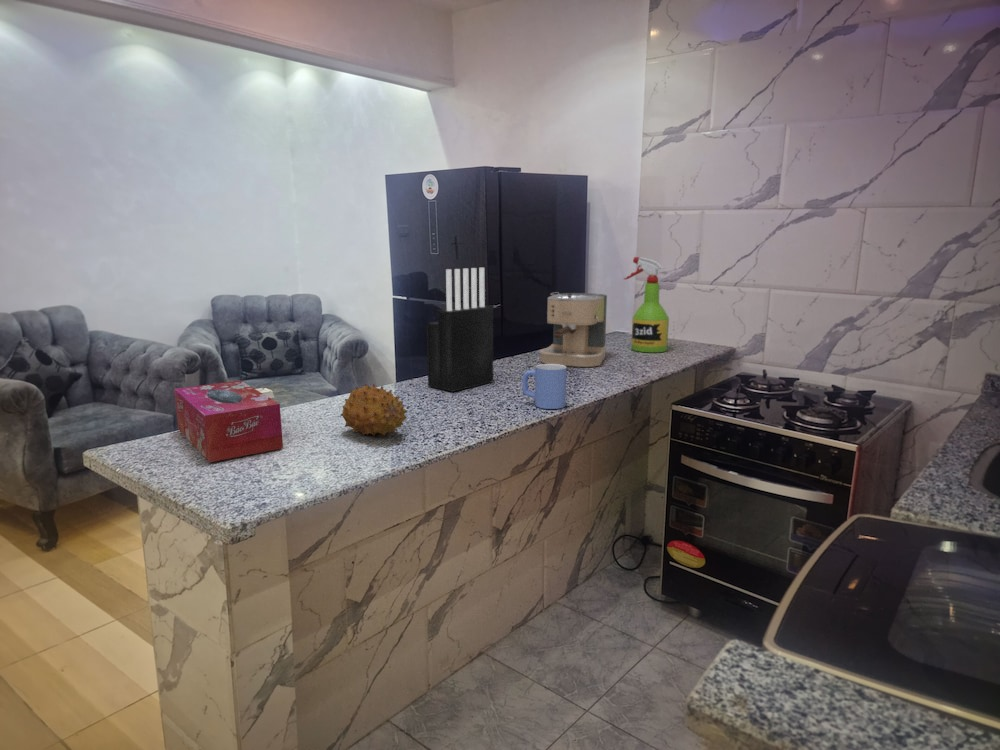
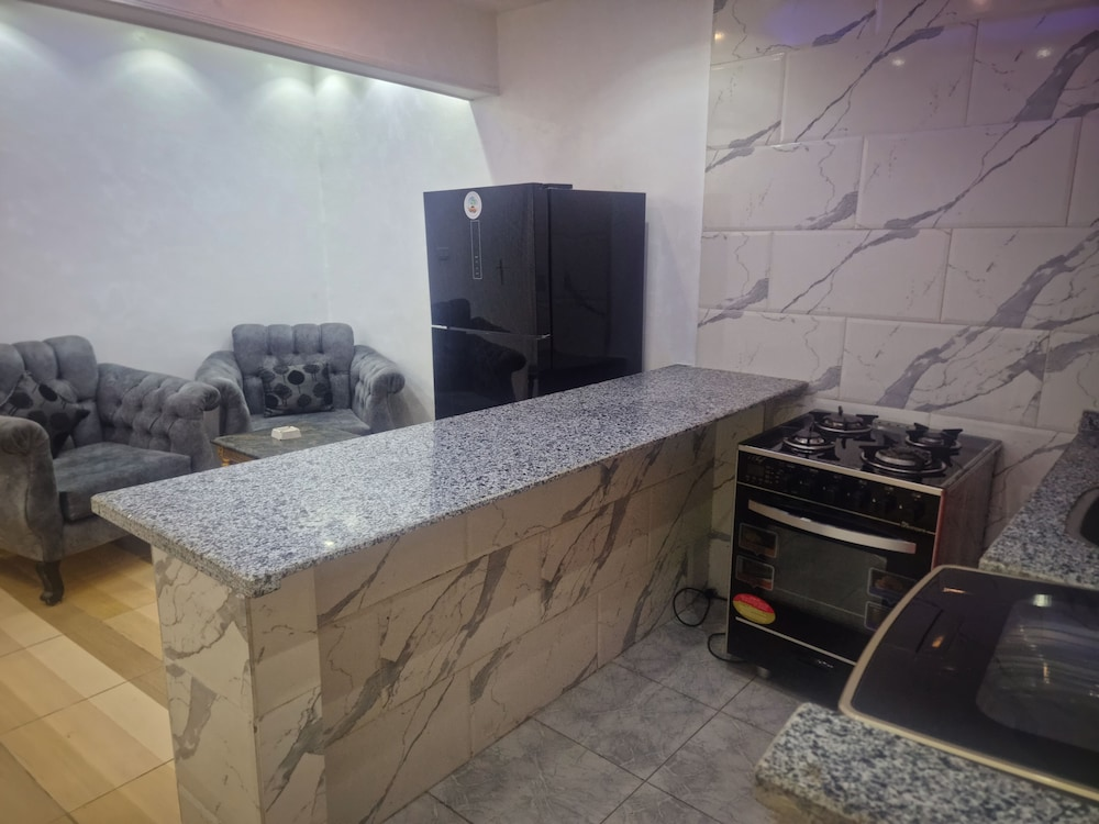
- tissue box (226, 417)
- coffee maker (573, 327)
- knife block (457, 327)
- mug (544, 385)
- spray bottle (645, 303)
- fruit (374, 410)
